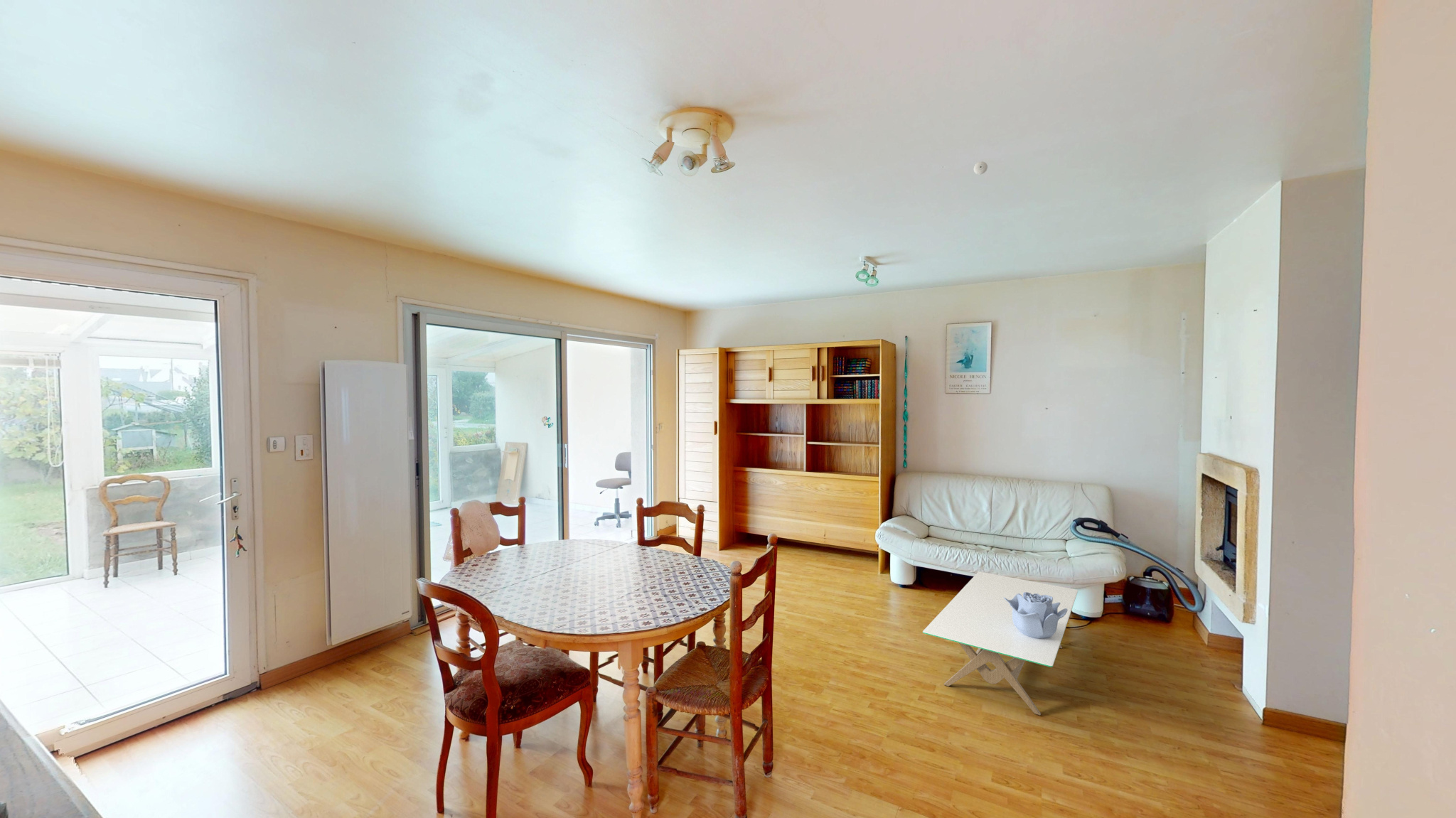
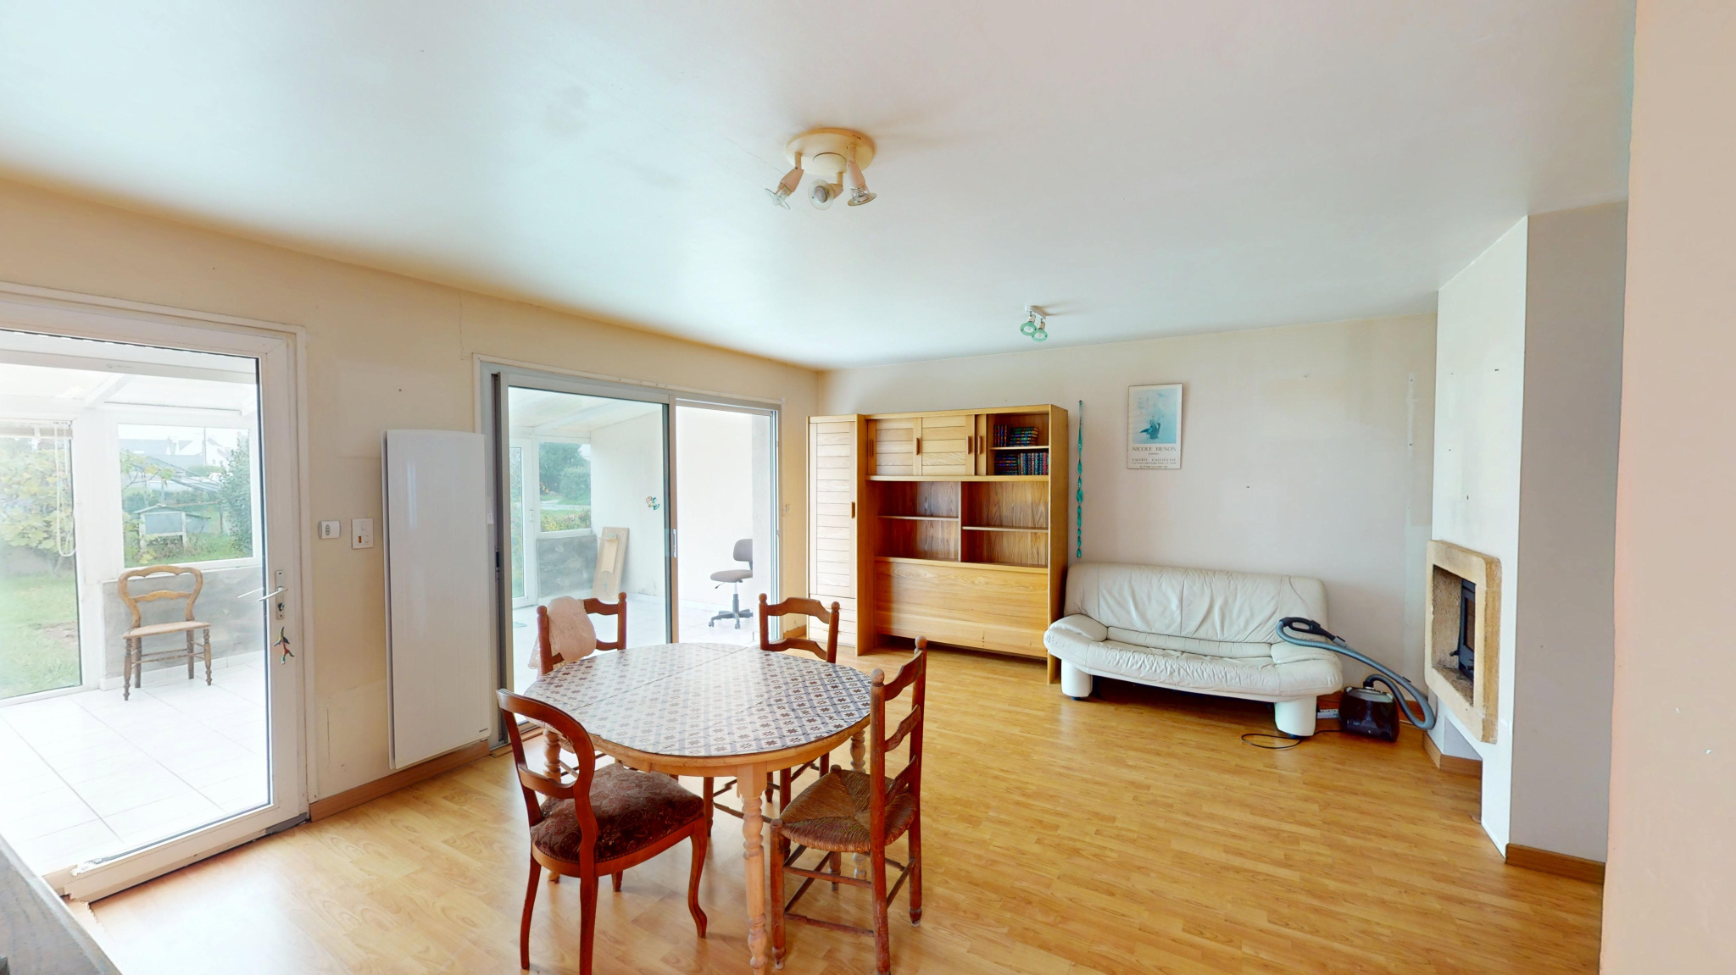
- coffee table (1007, 636)
- decorative bowl (1034, 614)
- smoke detector (980, 168)
